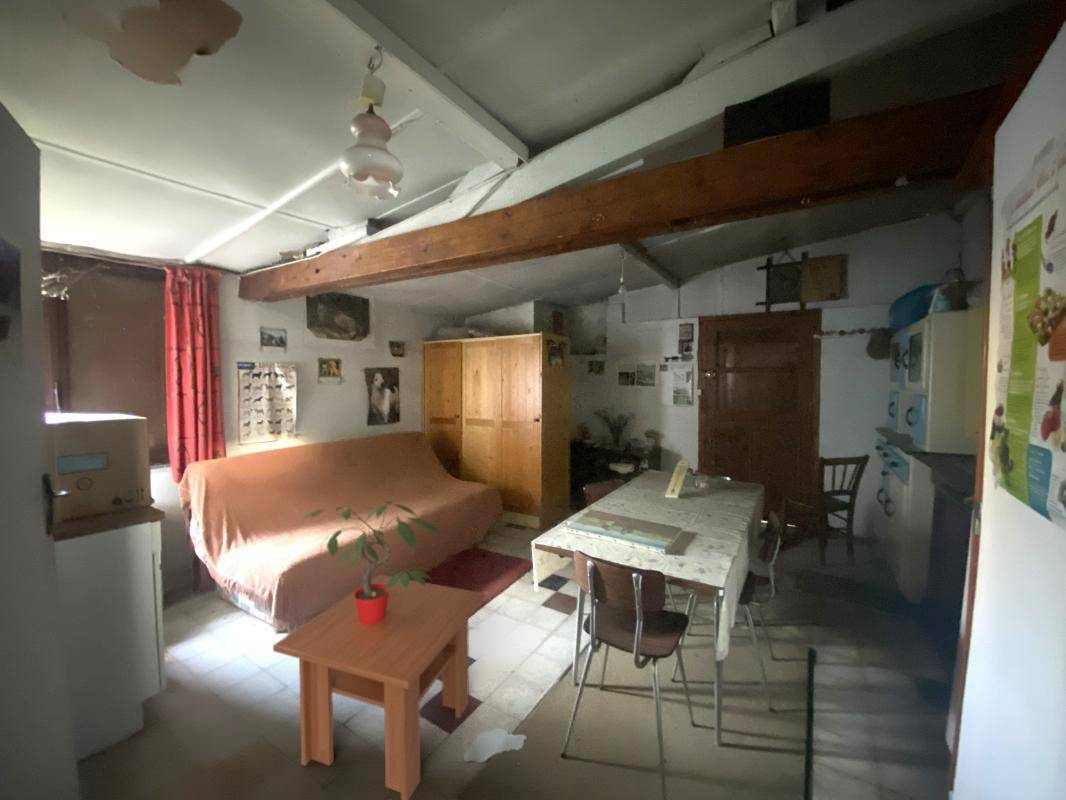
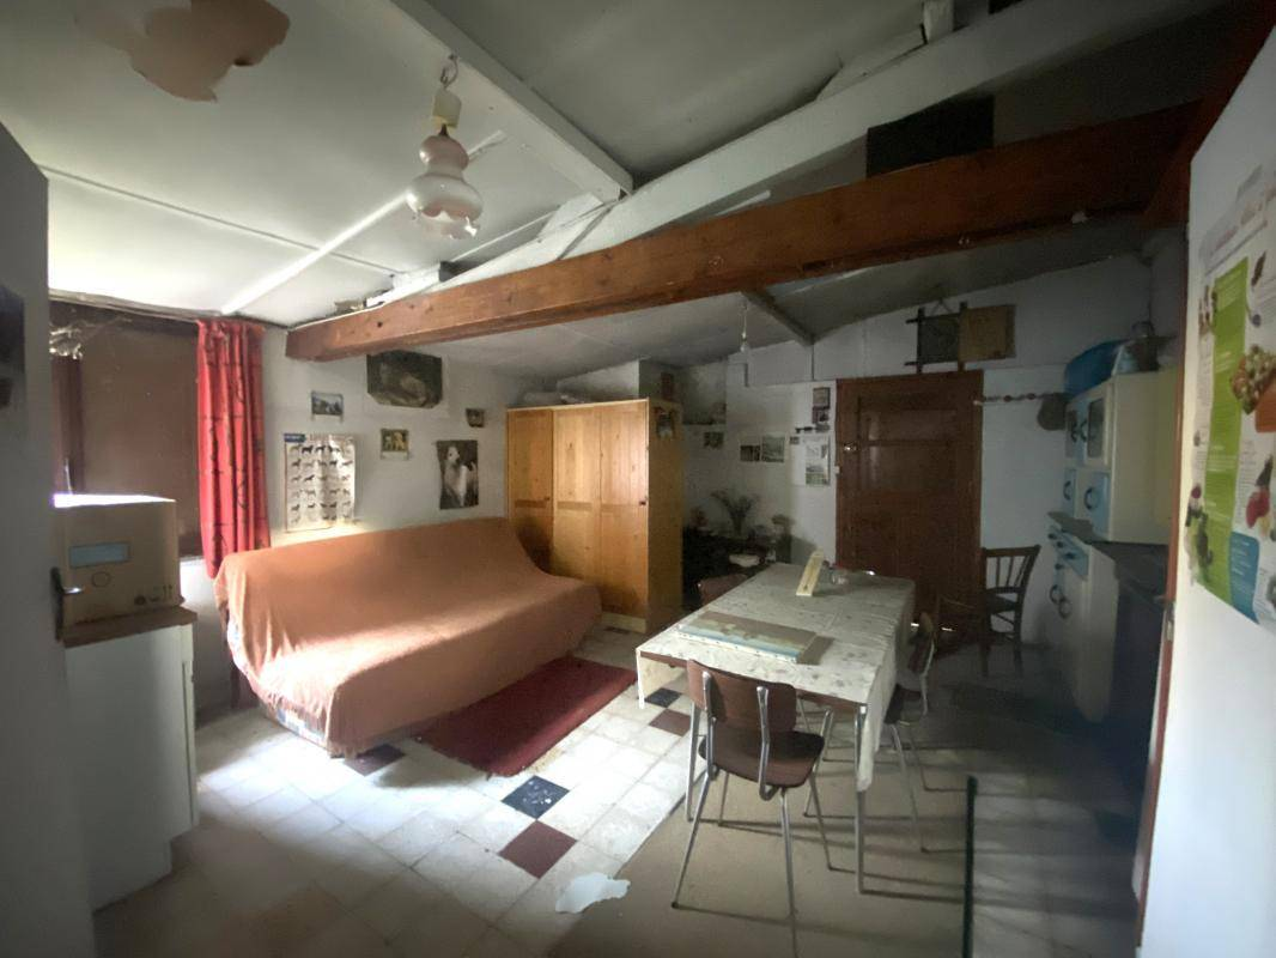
- potted plant (372, 562)
- coffee table (391, 674)
